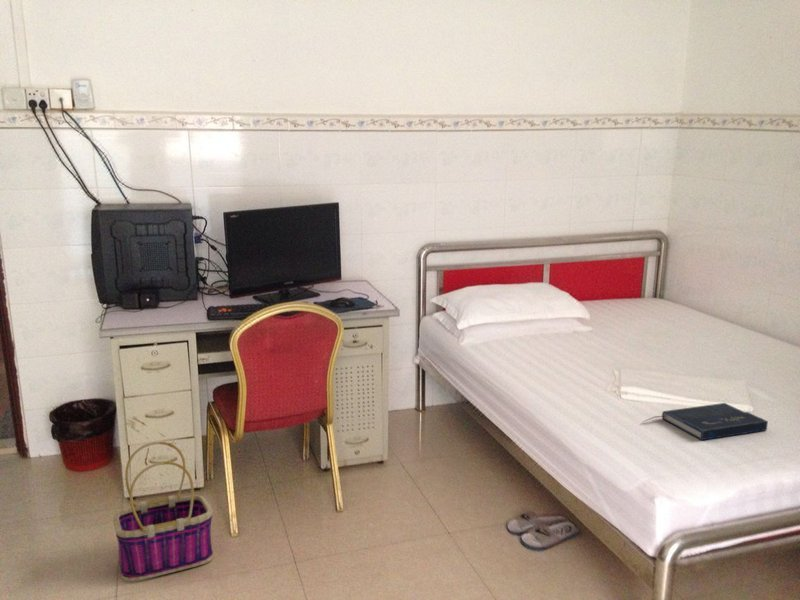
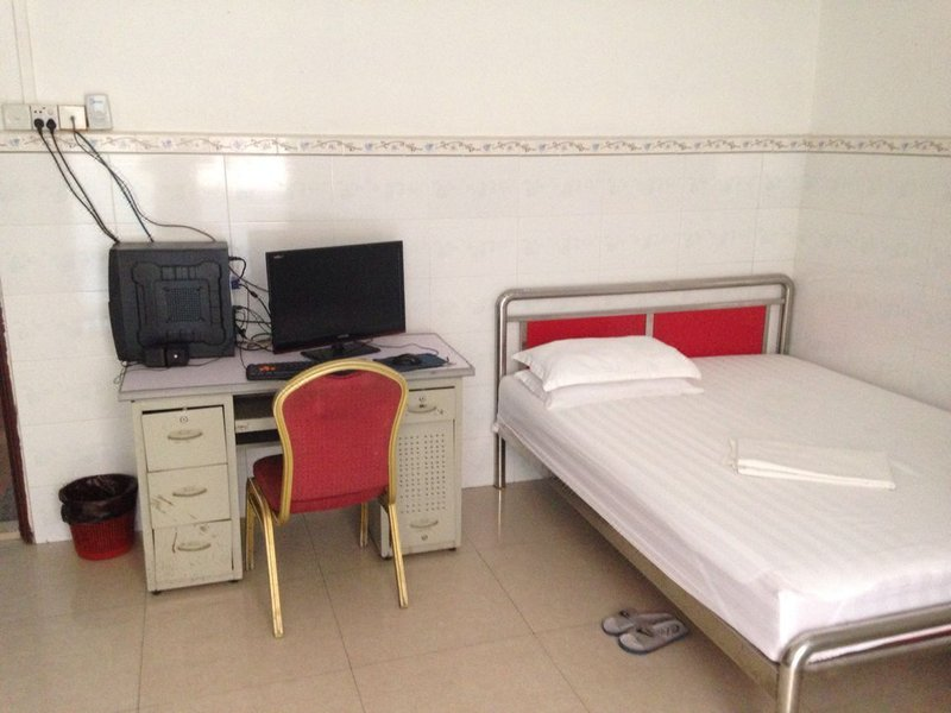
- book (701, 421)
- basket (162, 507)
